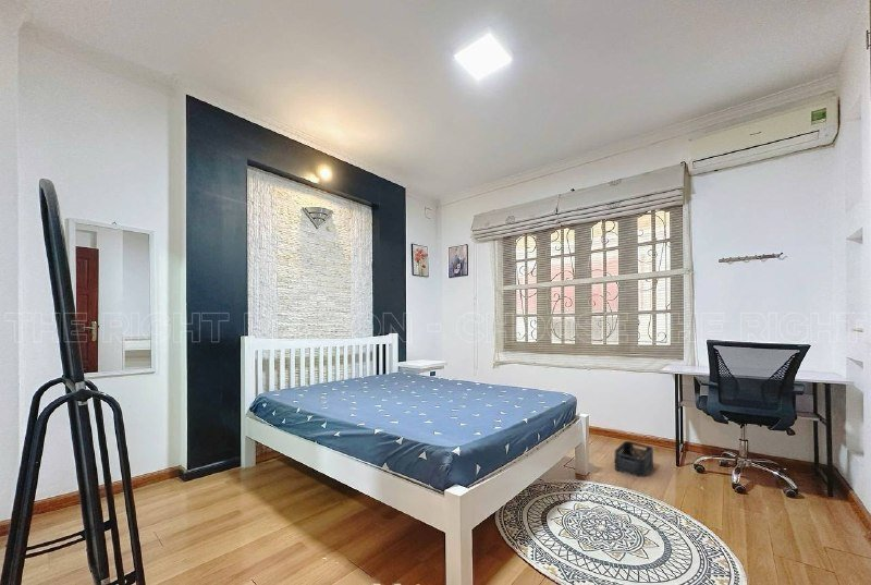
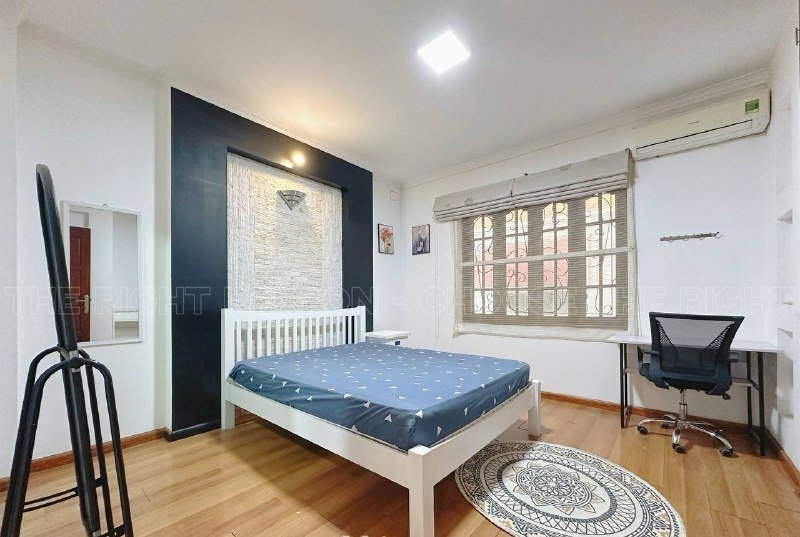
- storage bin (634, 458)
